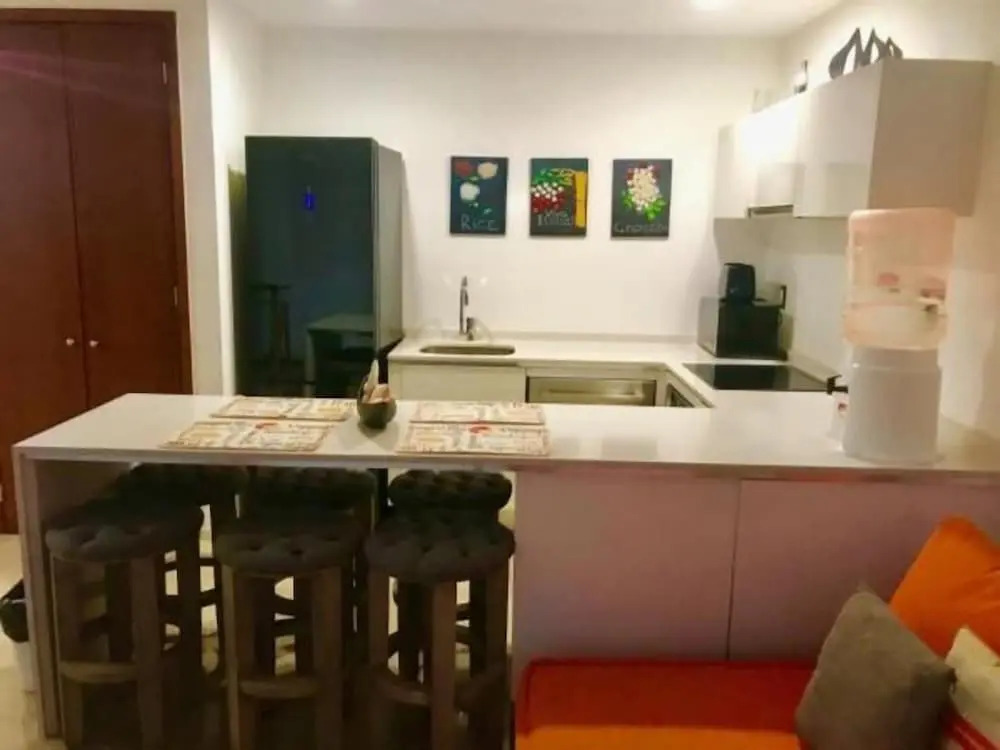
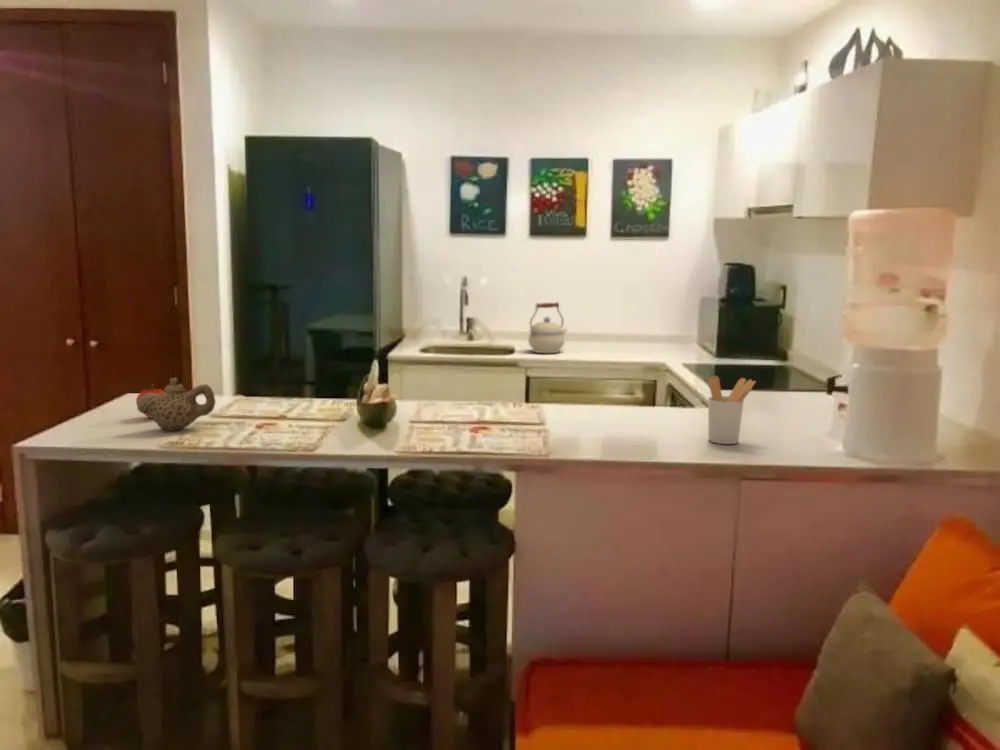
+ teapot (176, 403)
+ utensil holder (731, 409)
+ fruit (155, 393)
+ kettle (549, 327)
